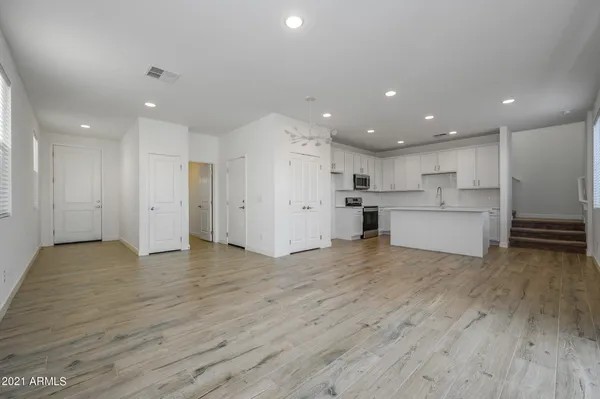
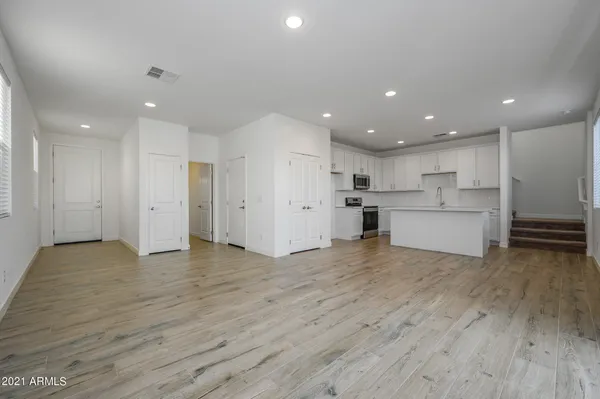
- chandelier (310, 120)
